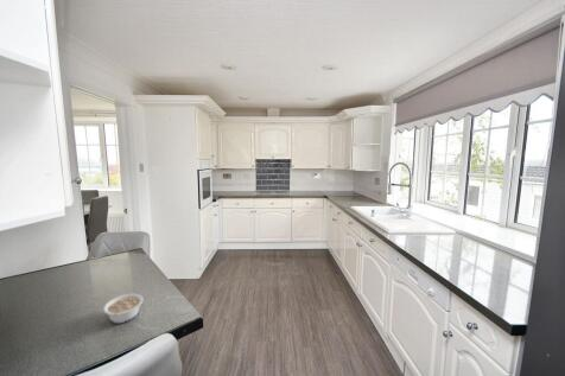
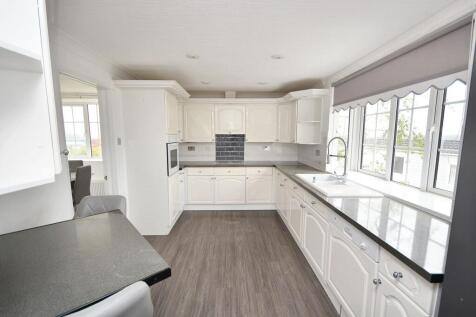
- legume (123, 308)
